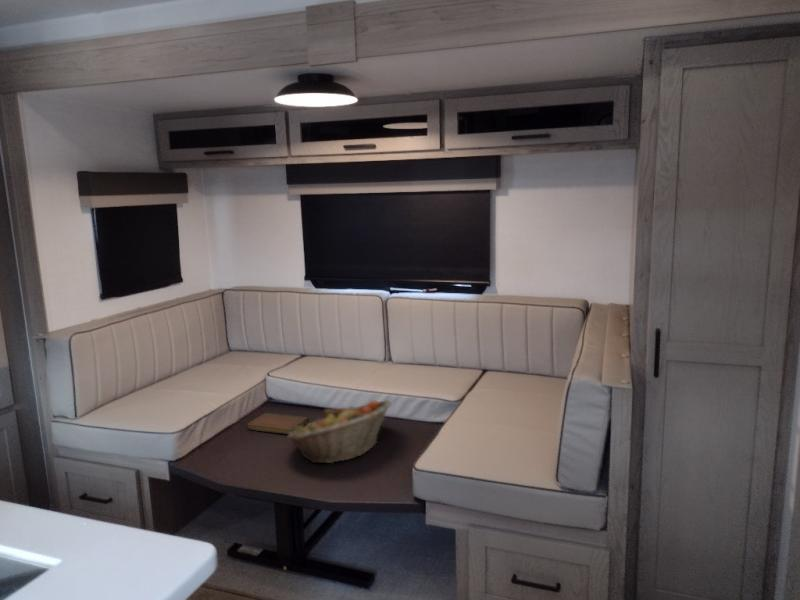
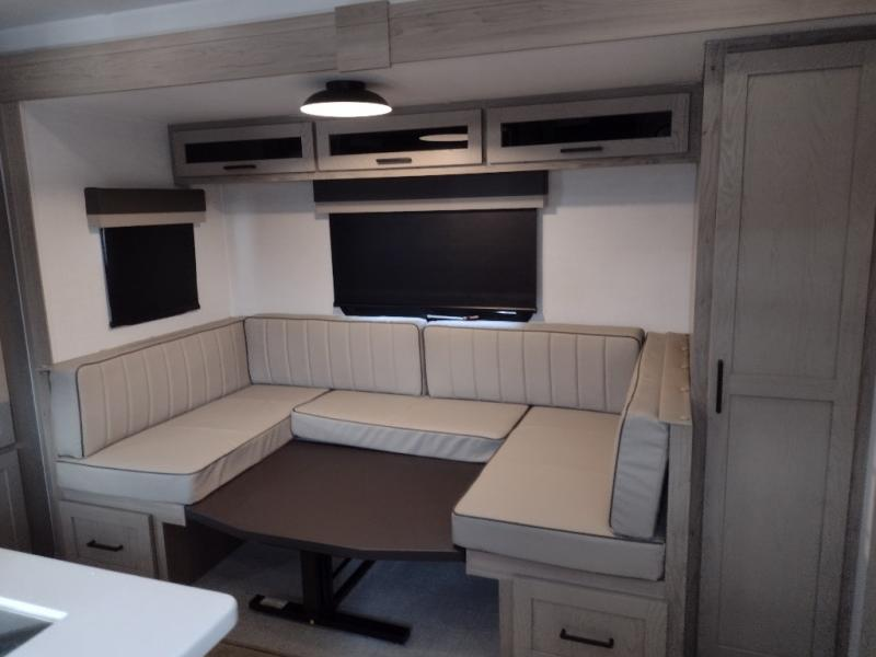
- fruit basket (341, 427)
- notebook (278, 422)
